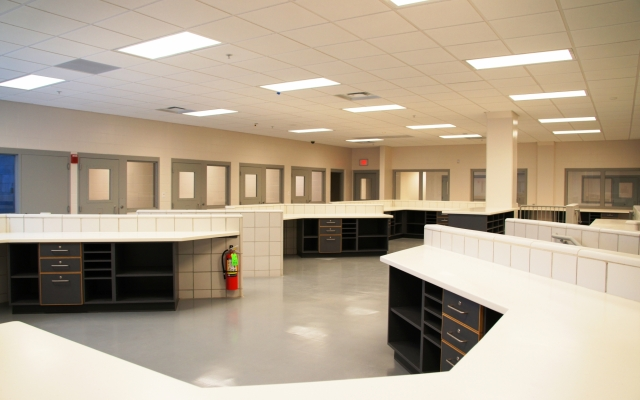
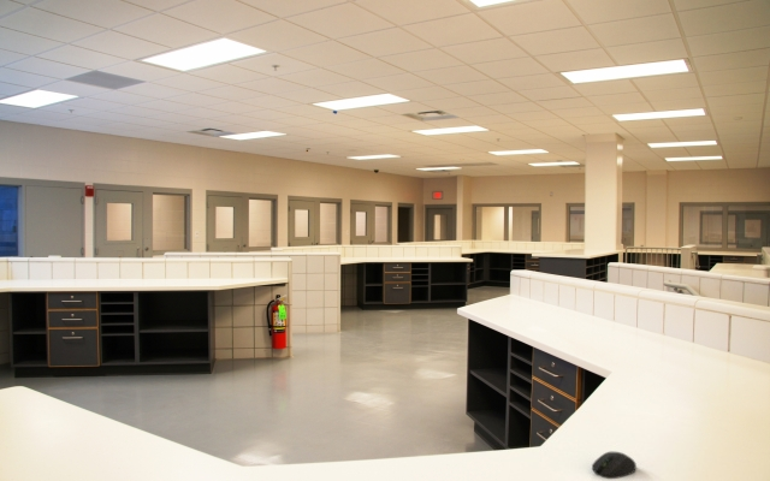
+ computer mouse (614, 462)
